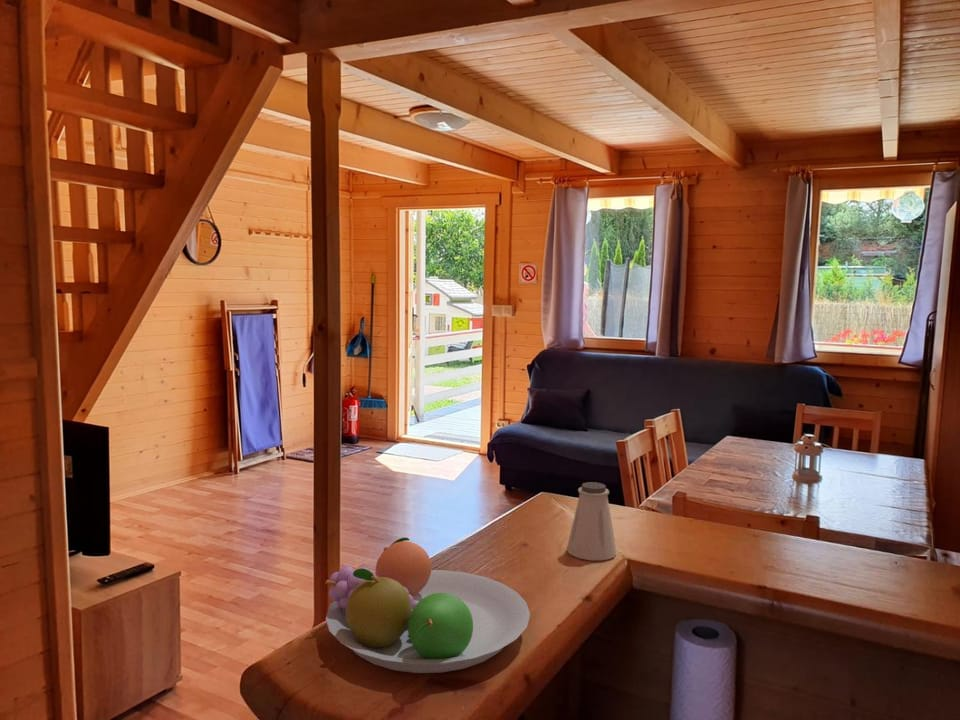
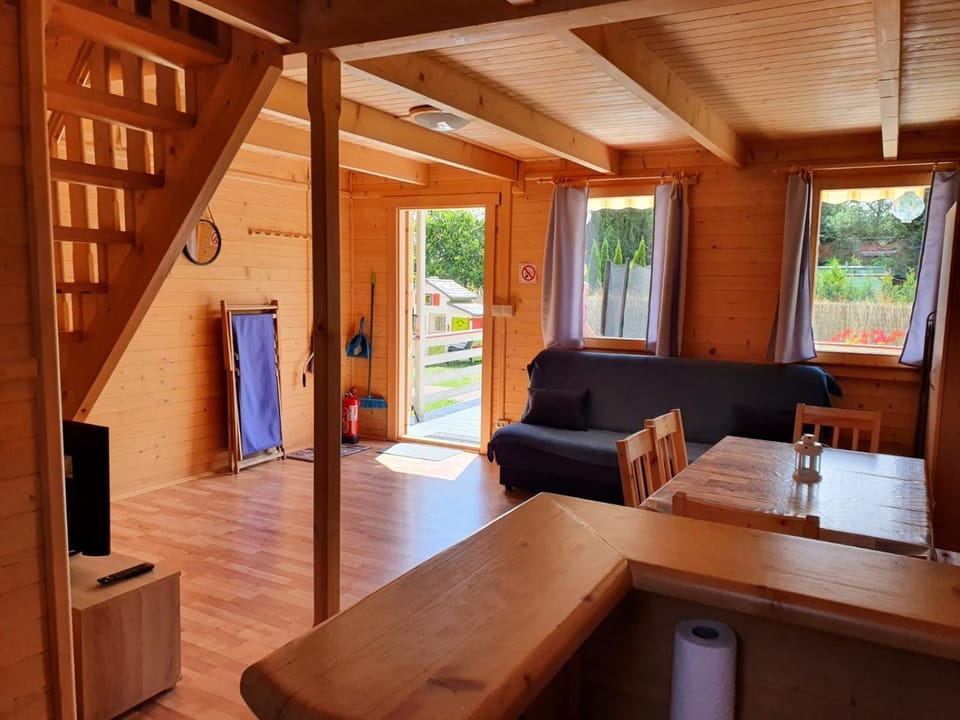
- fruit bowl (425, 594)
- saltshaker (592, 518)
